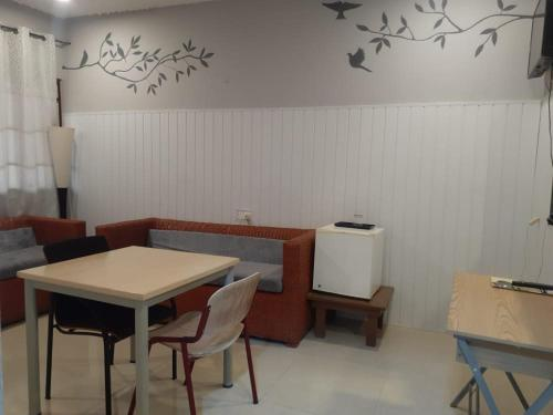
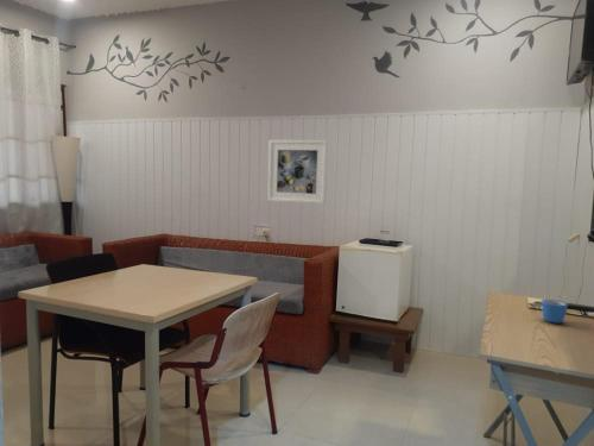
+ mug (554, 310)
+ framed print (296, 171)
